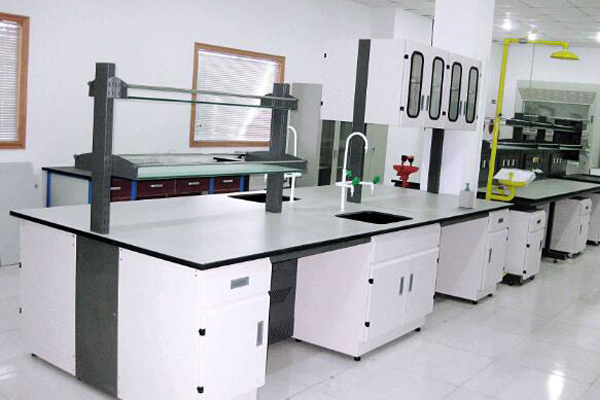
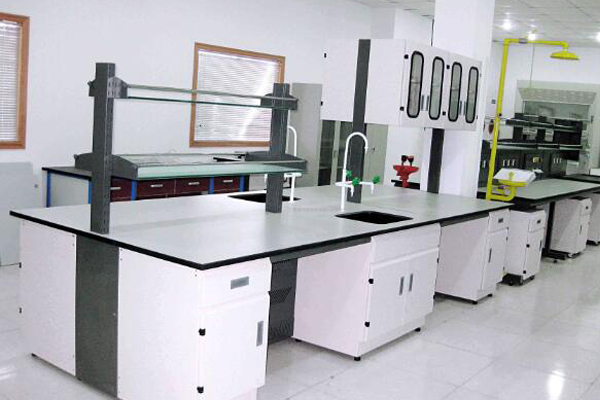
- soap bottle (466, 195)
